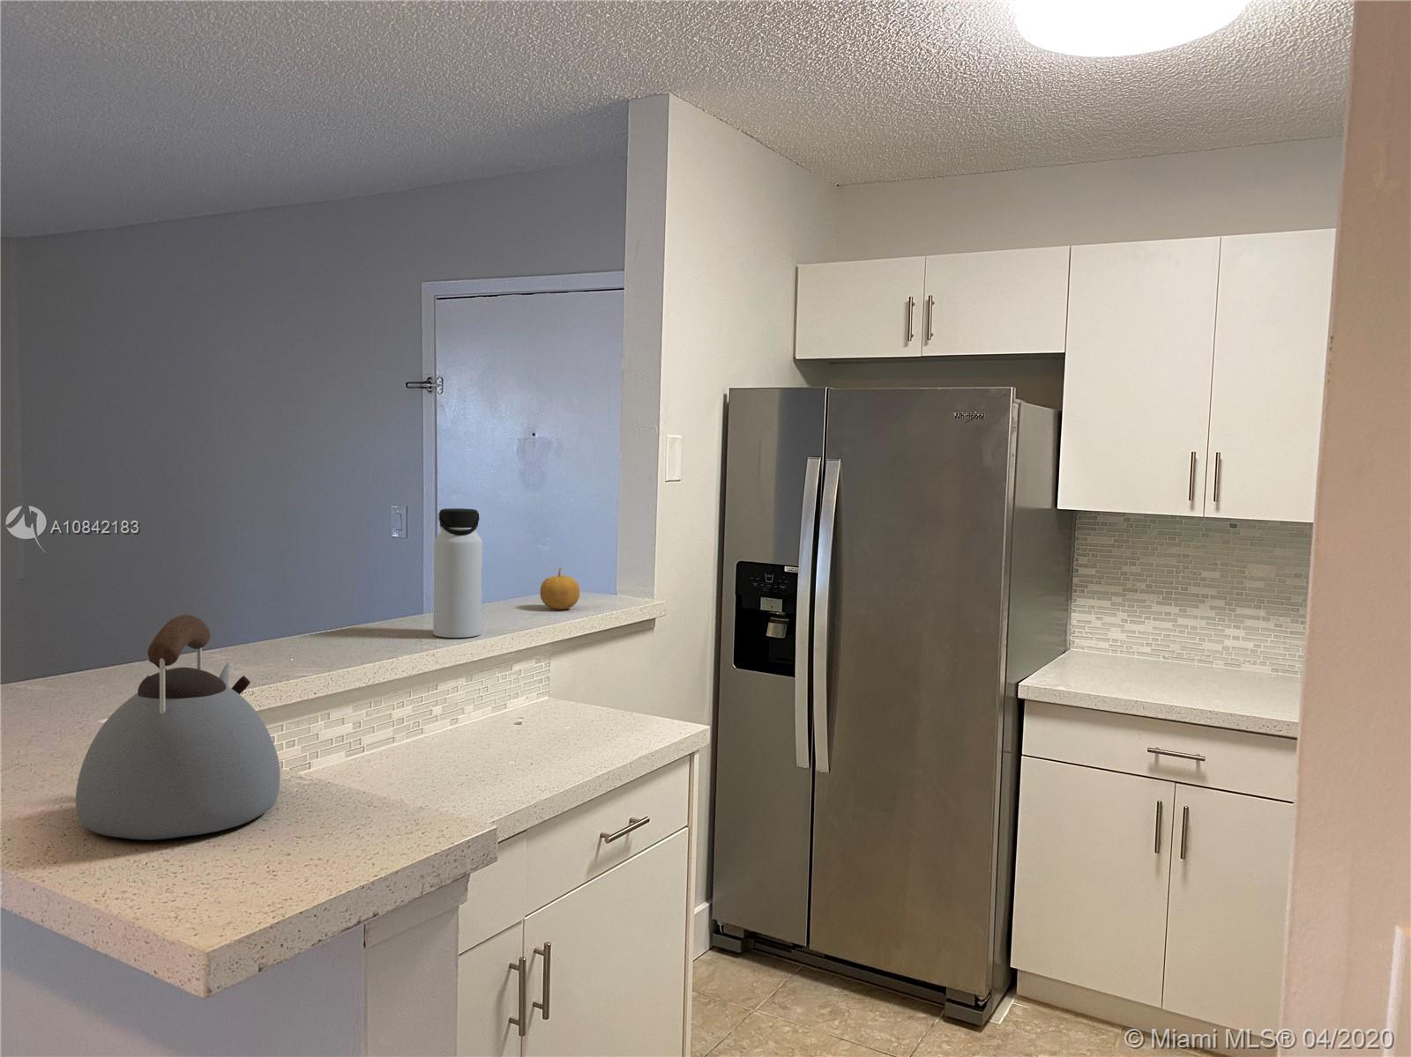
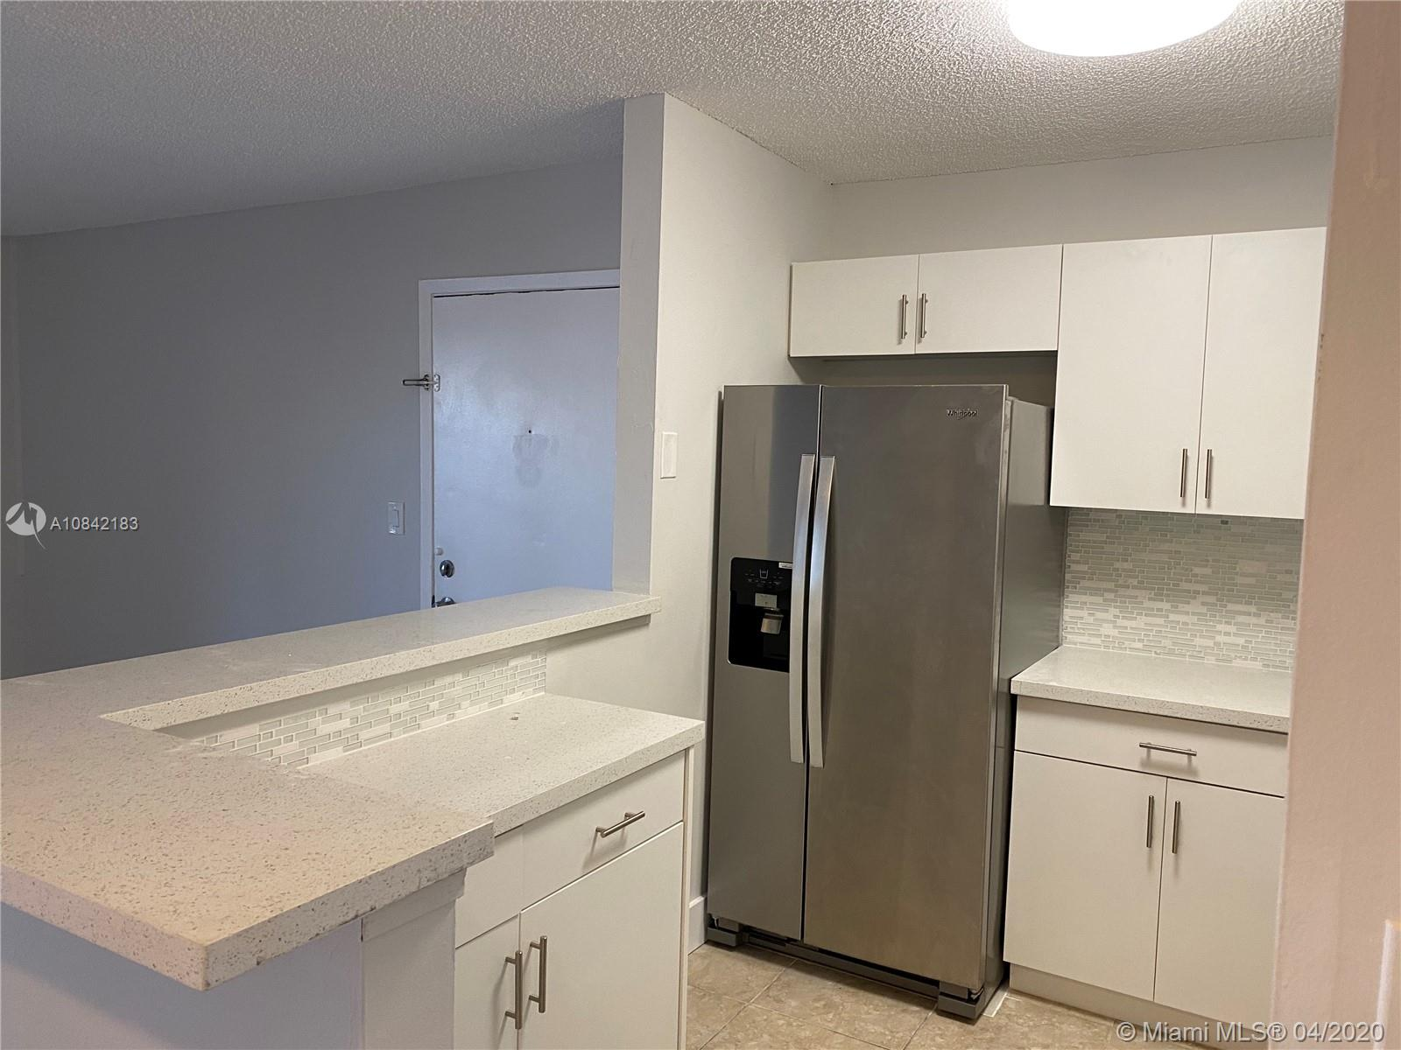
- kettle (192, 708)
- water bottle (458, 572)
- fruit (560, 587)
